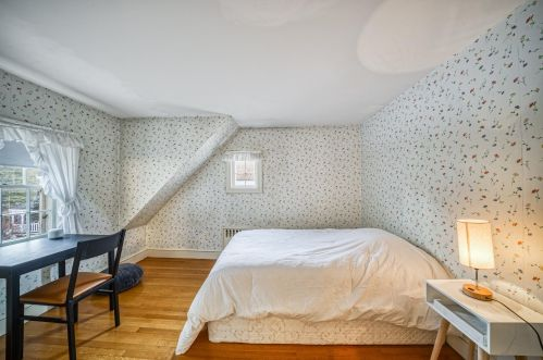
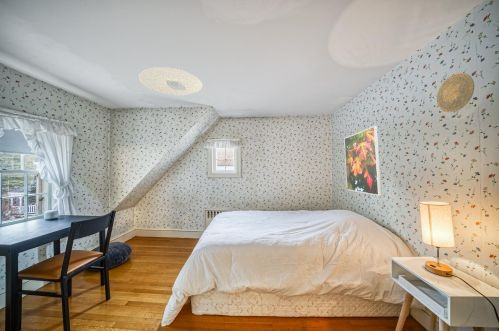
+ ceiling light (172, 80)
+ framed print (359, 162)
+ decorative plate (452, 93)
